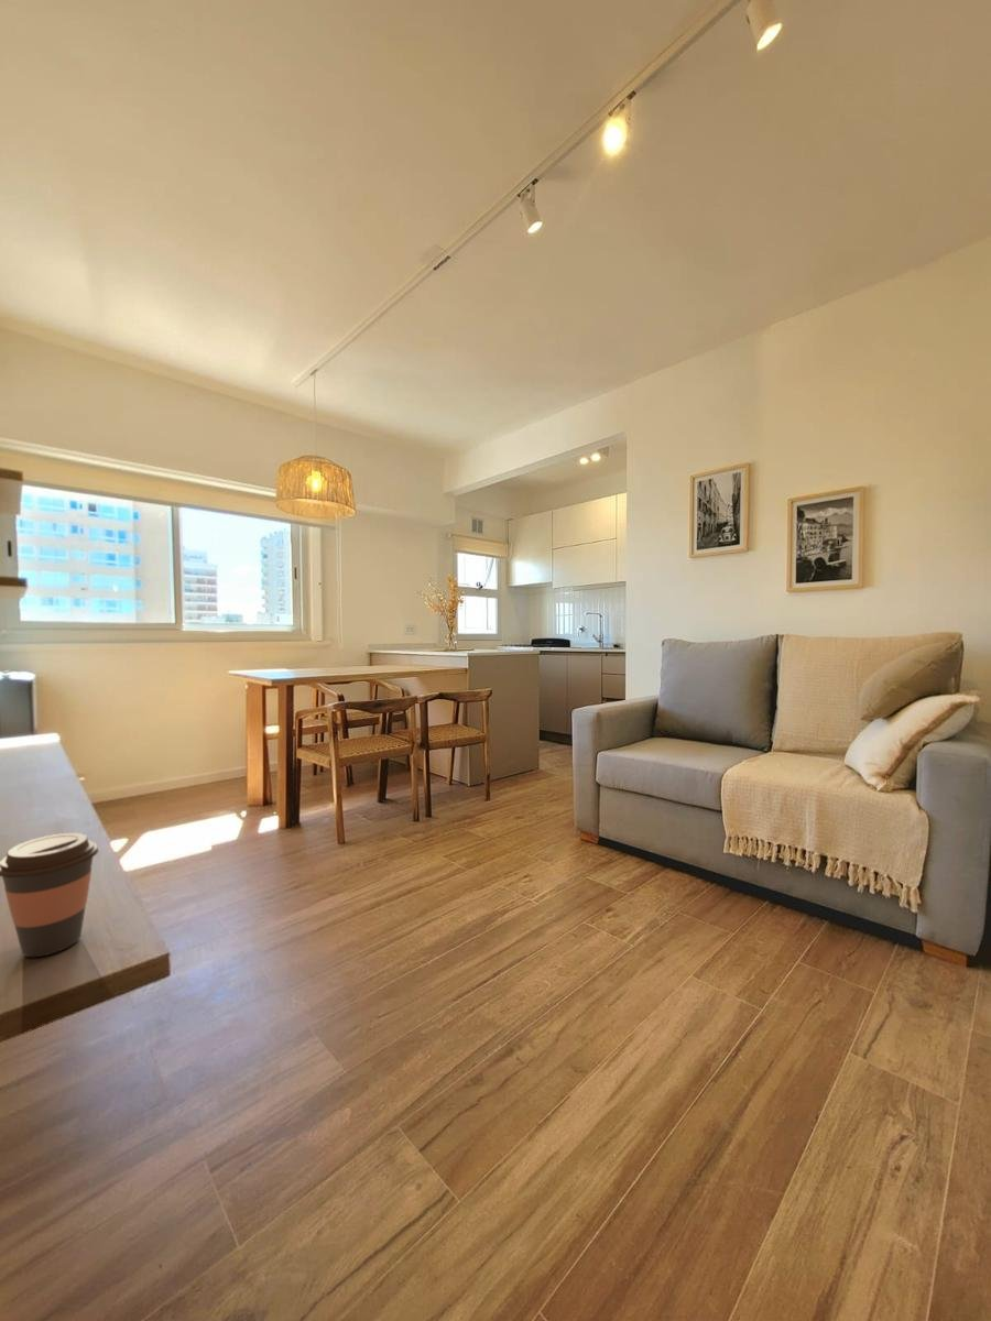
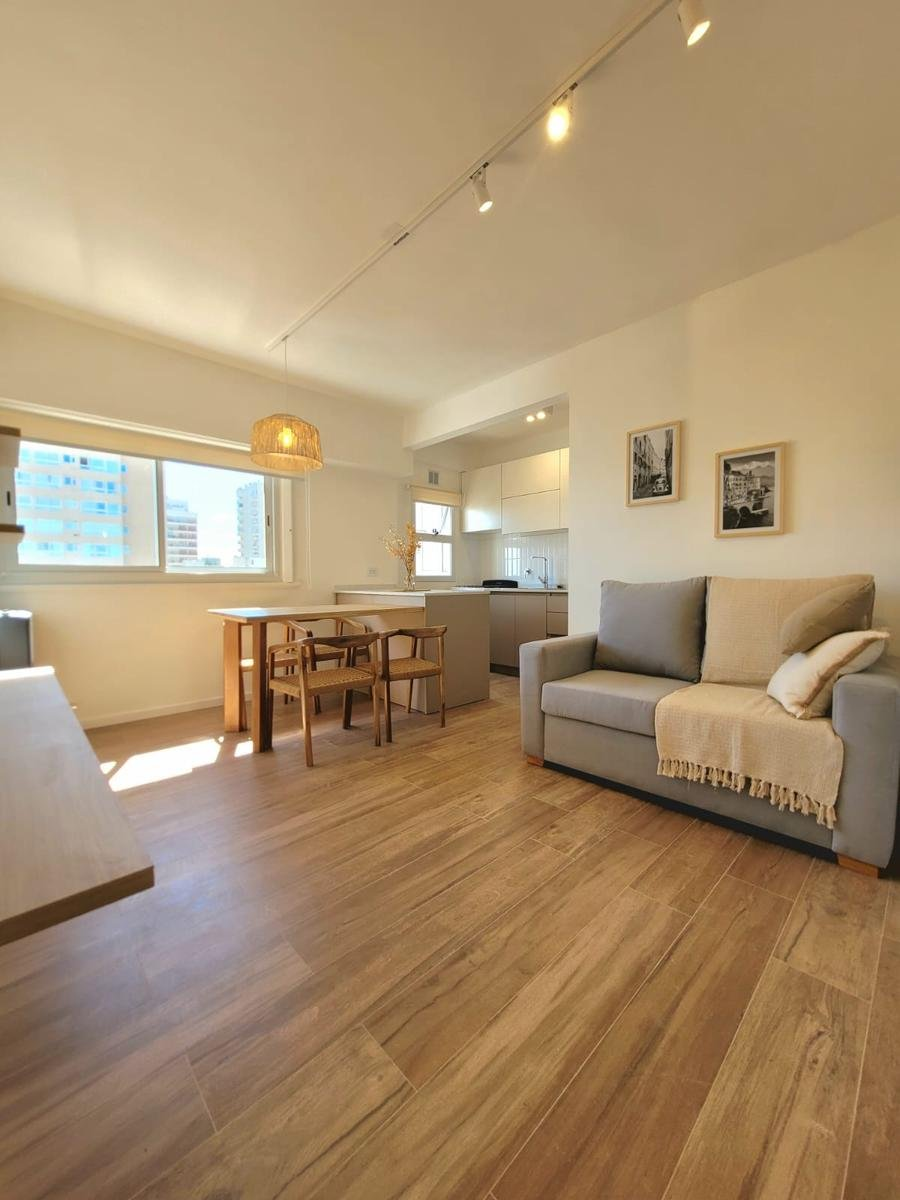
- coffee cup (50, 894)
